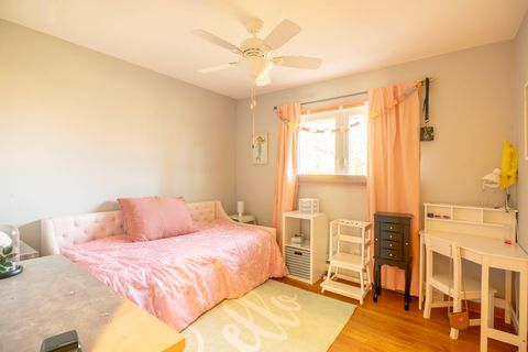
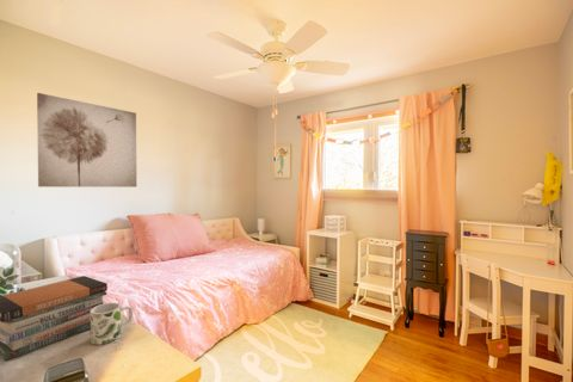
+ book stack (50, 312)
+ wall art (92, 146)
+ mug (112, 320)
